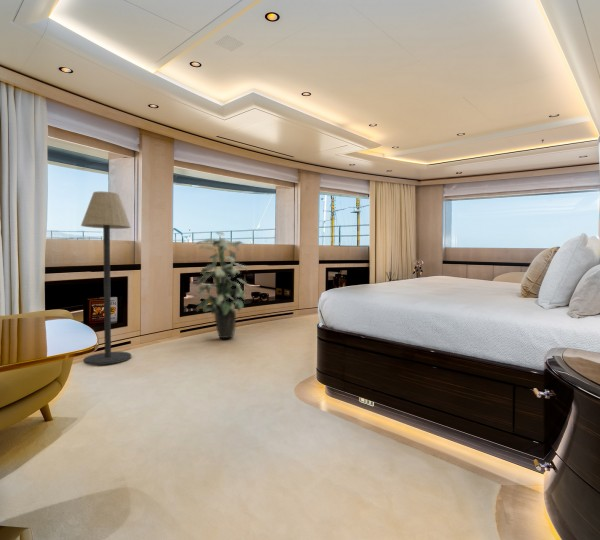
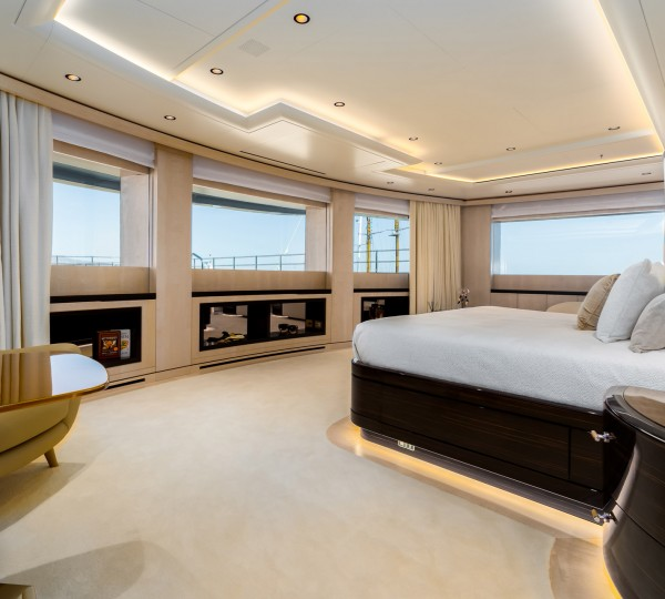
- floor lamp (107, 276)
- indoor plant (221, 285)
